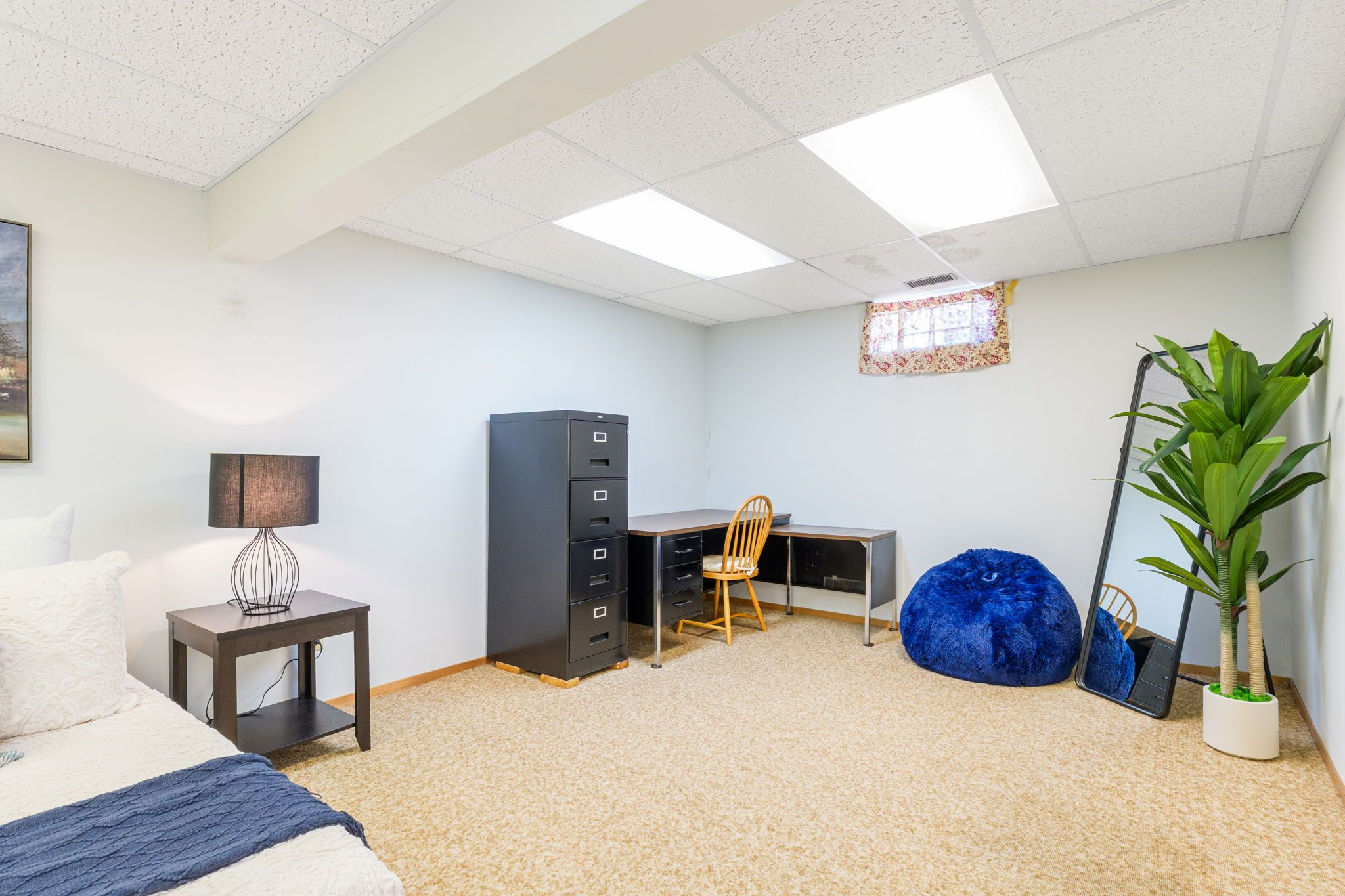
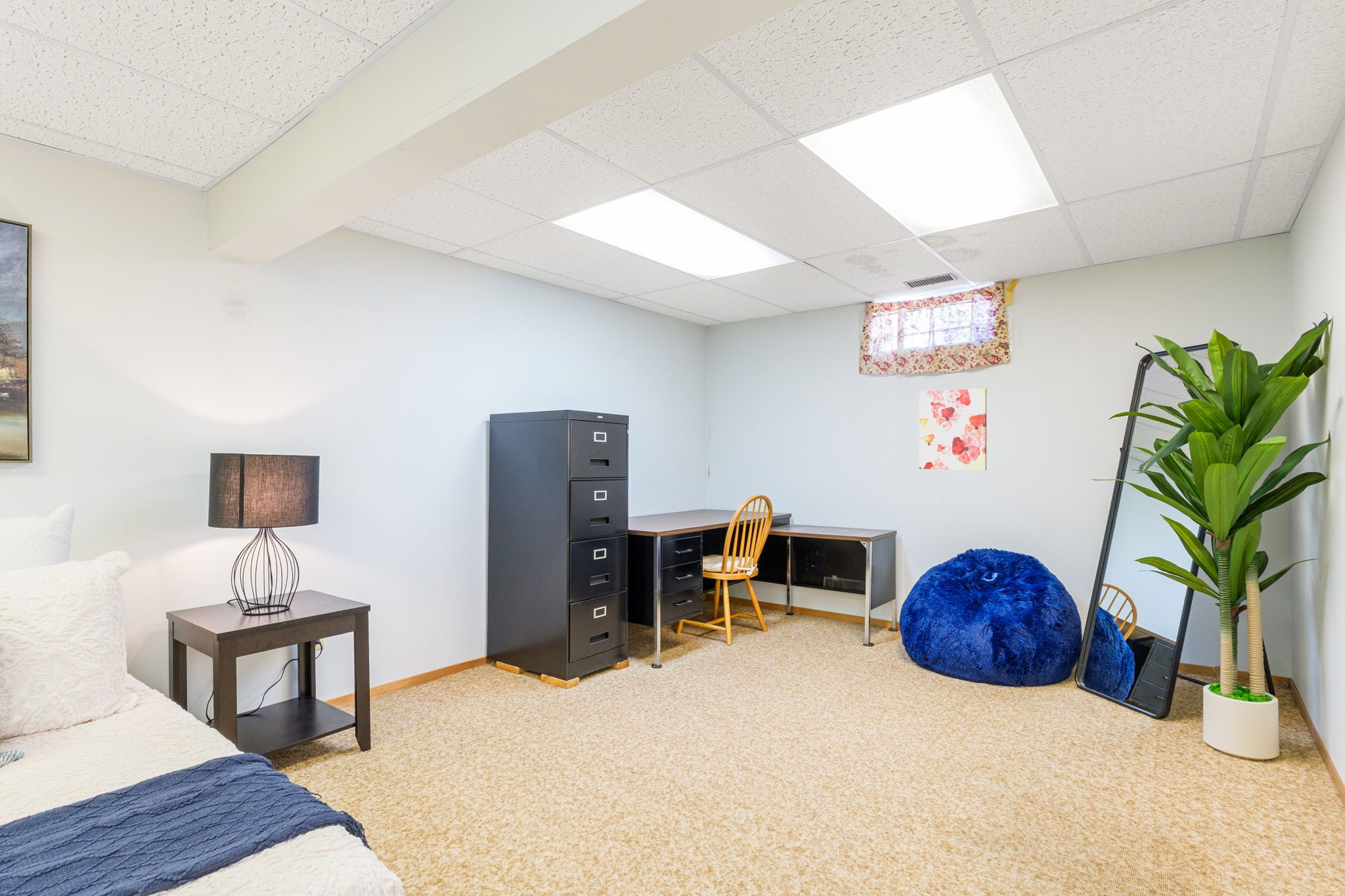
+ wall art (952, 429)
